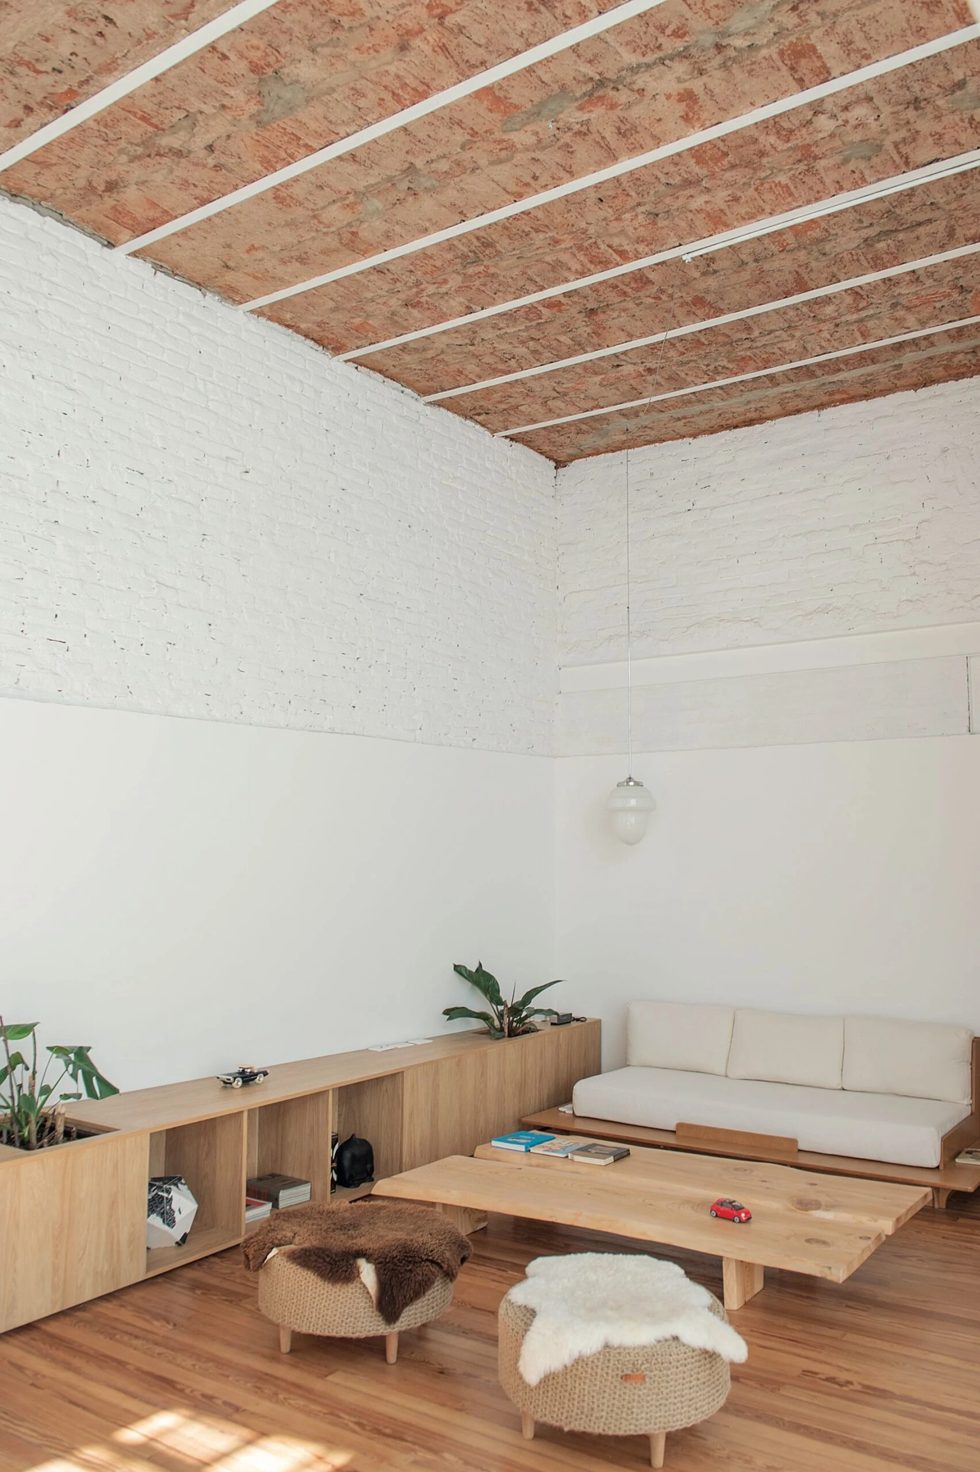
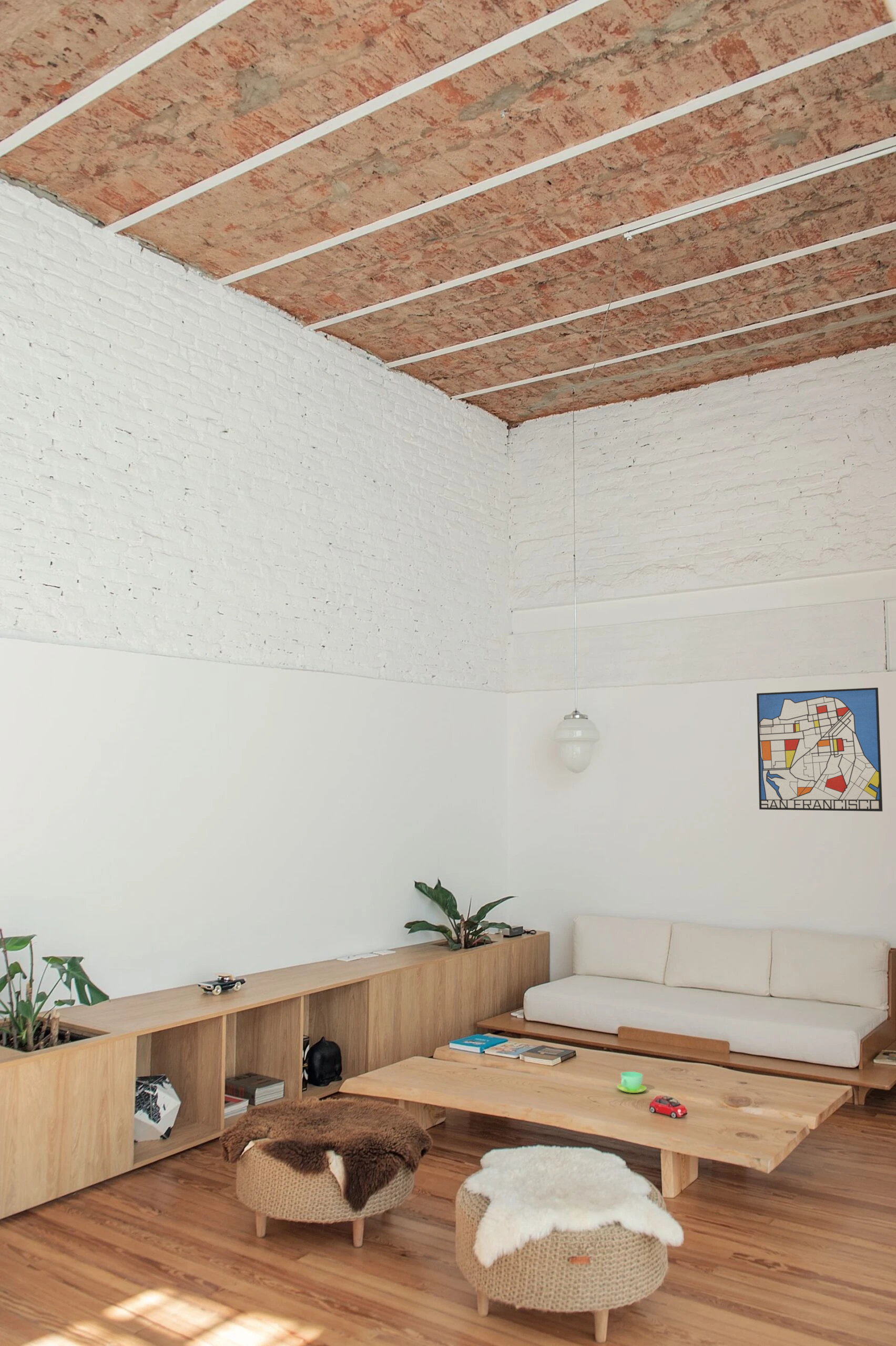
+ cup (631, 1082)
+ wall art (817, 750)
